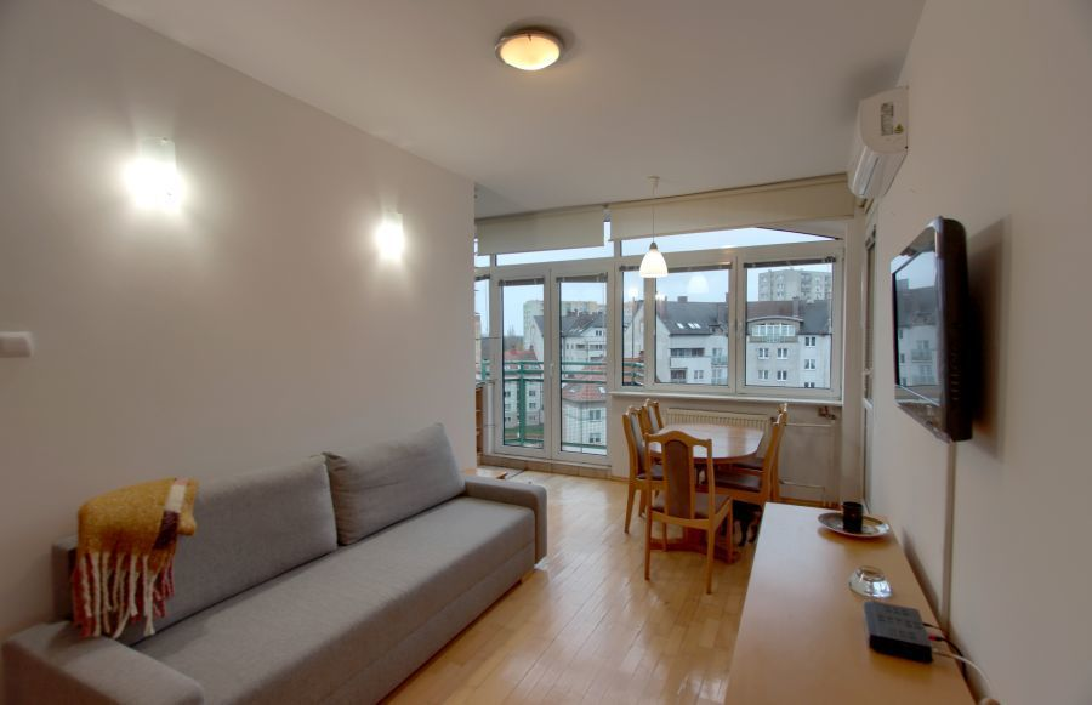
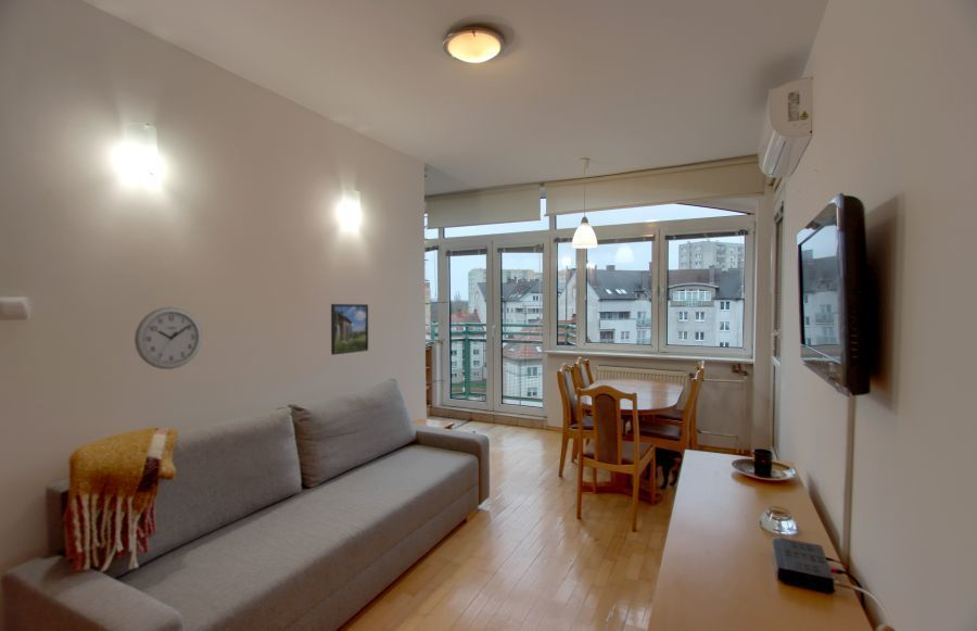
+ wall clock (170, 338)
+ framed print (350, 328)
